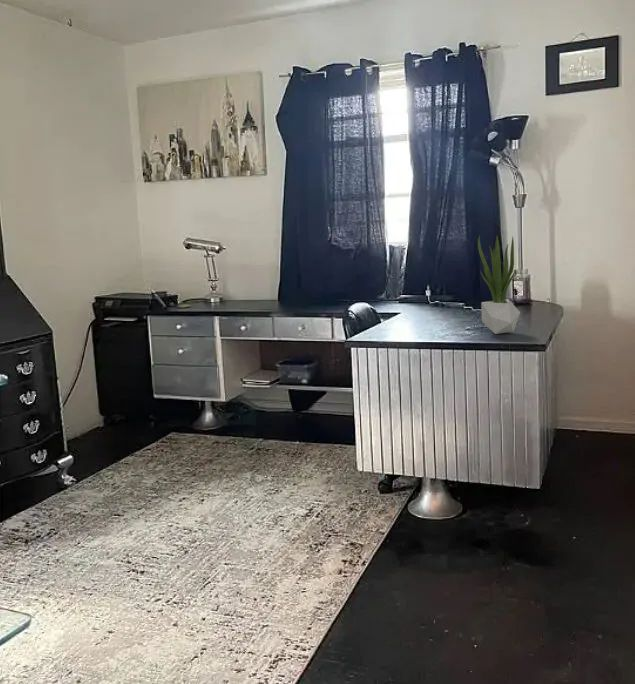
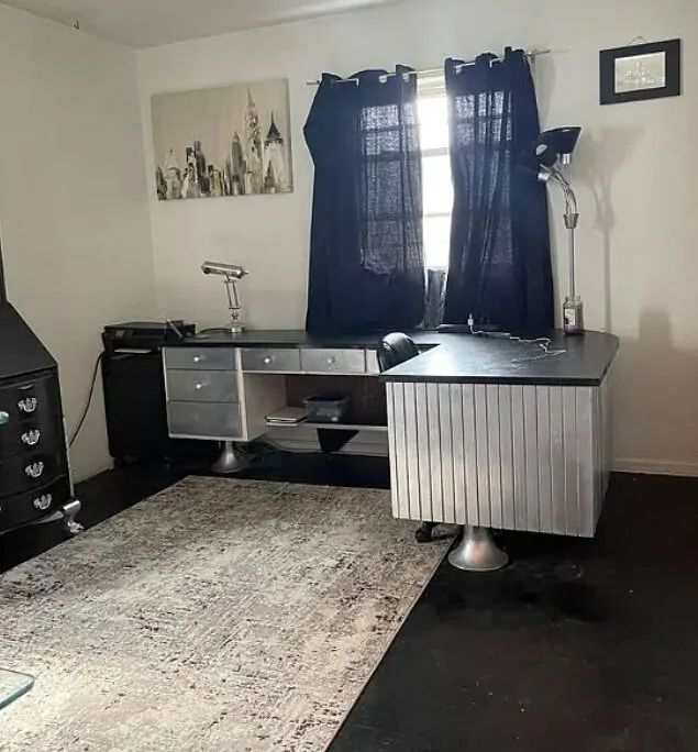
- potted plant (498, 284)
